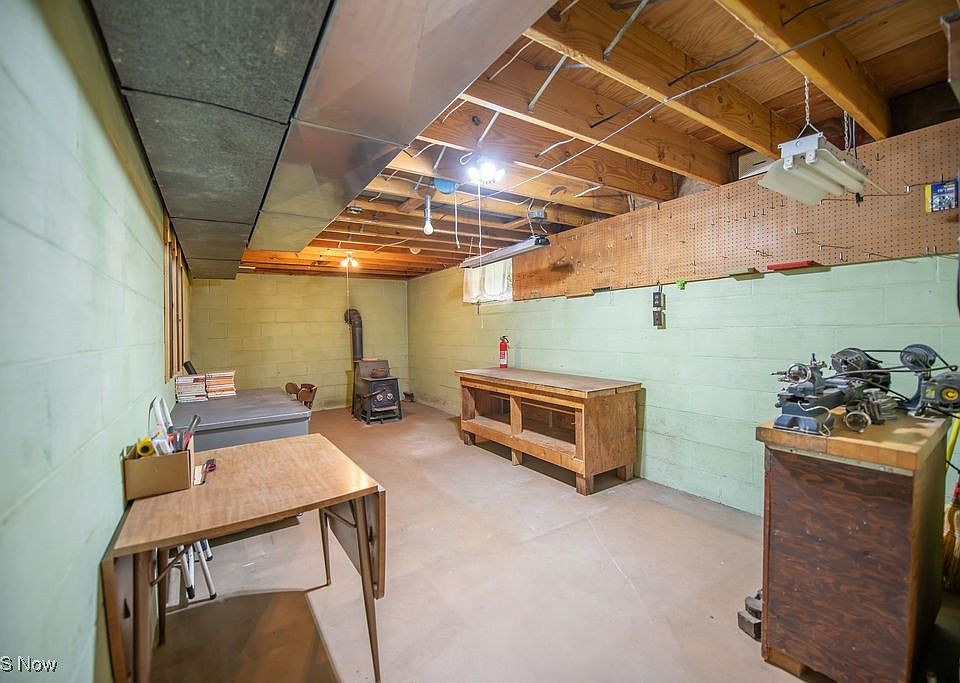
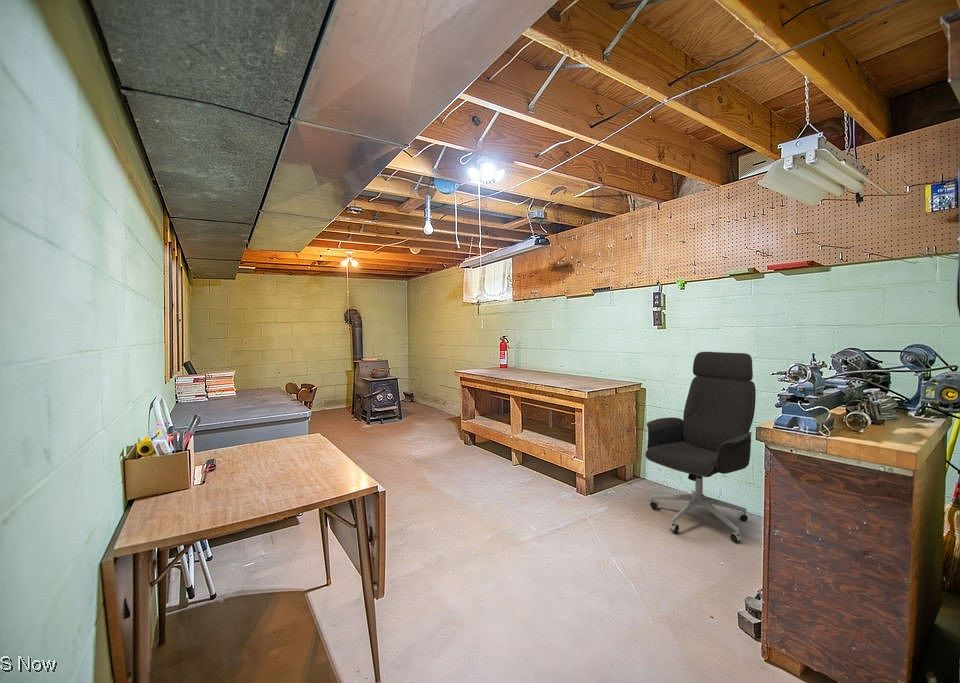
+ office chair (702, 436)
